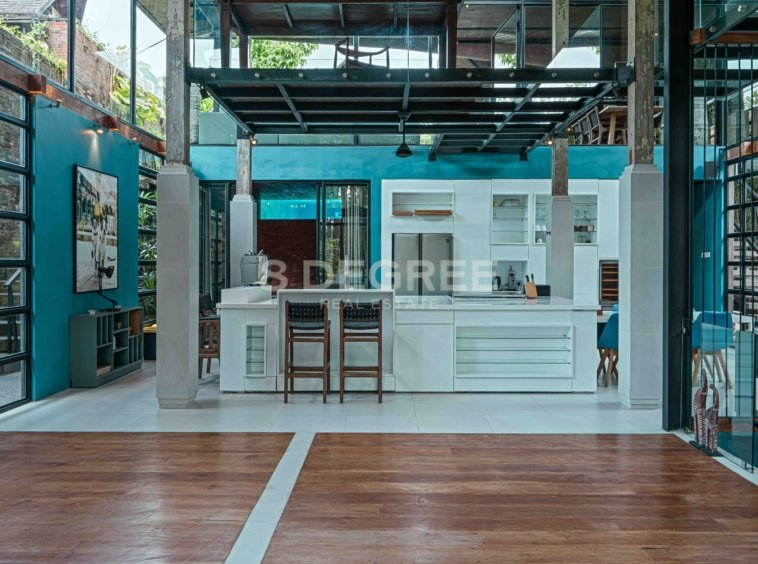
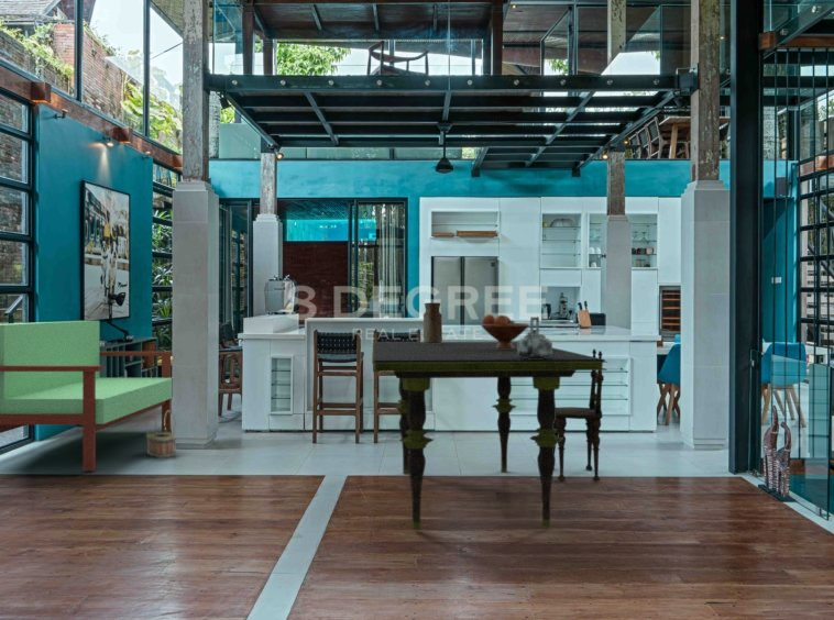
+ basket (161, 432)
+ vase (432, 322)
+ kettle (534, 336)
+ futon (90, 385)
+ dining table (492, 406)
+ dining chair (575, 412)
+ fruit bowl (504, 331)
